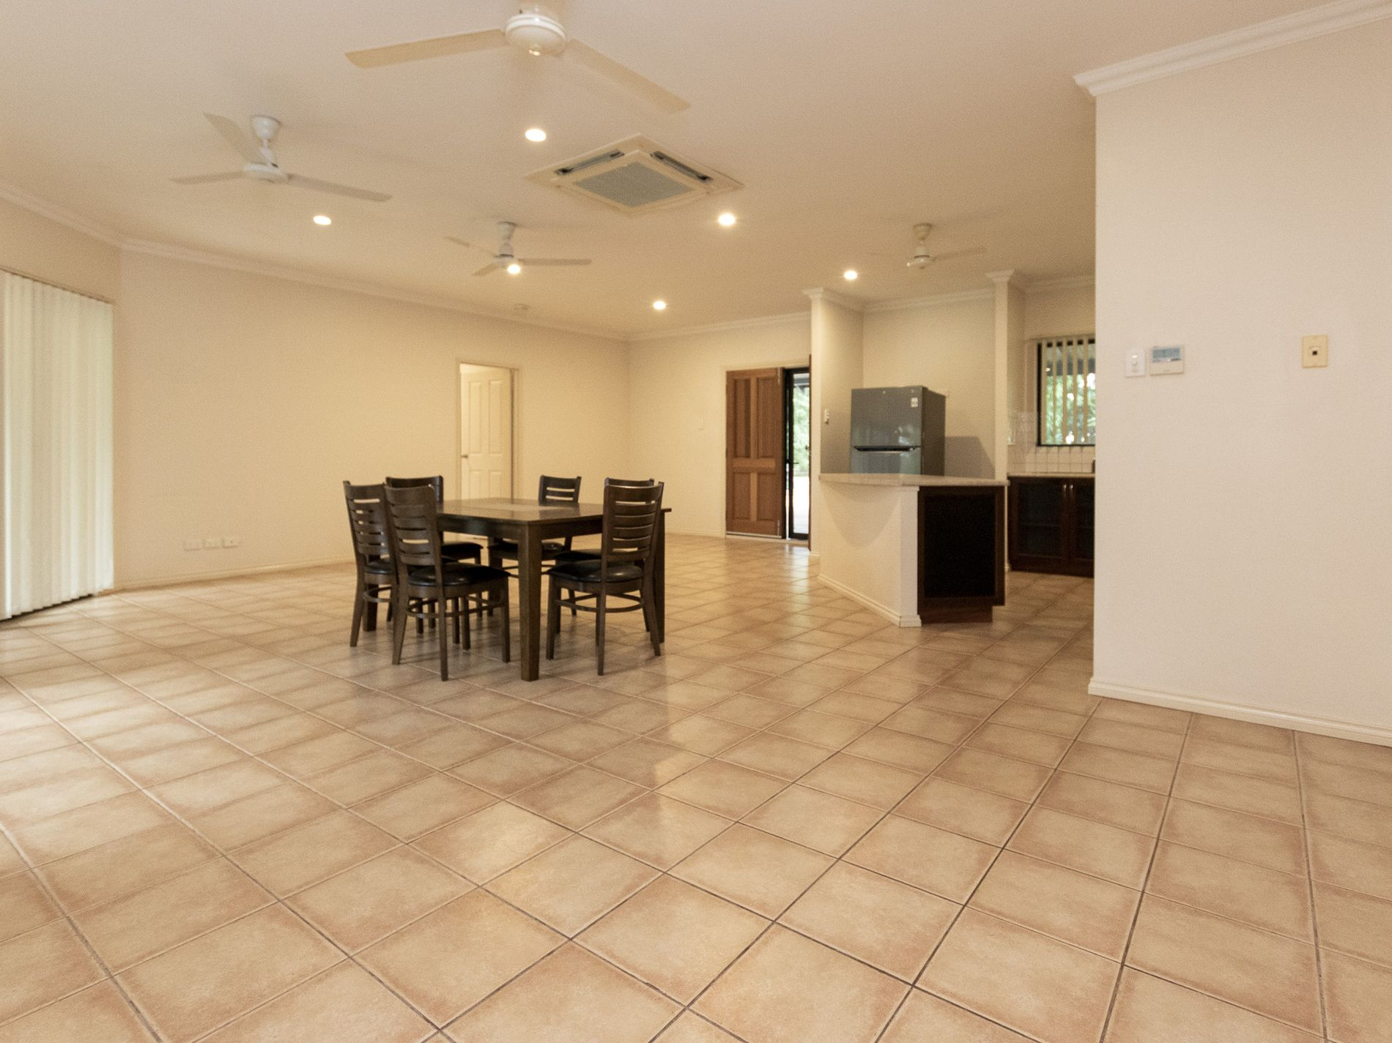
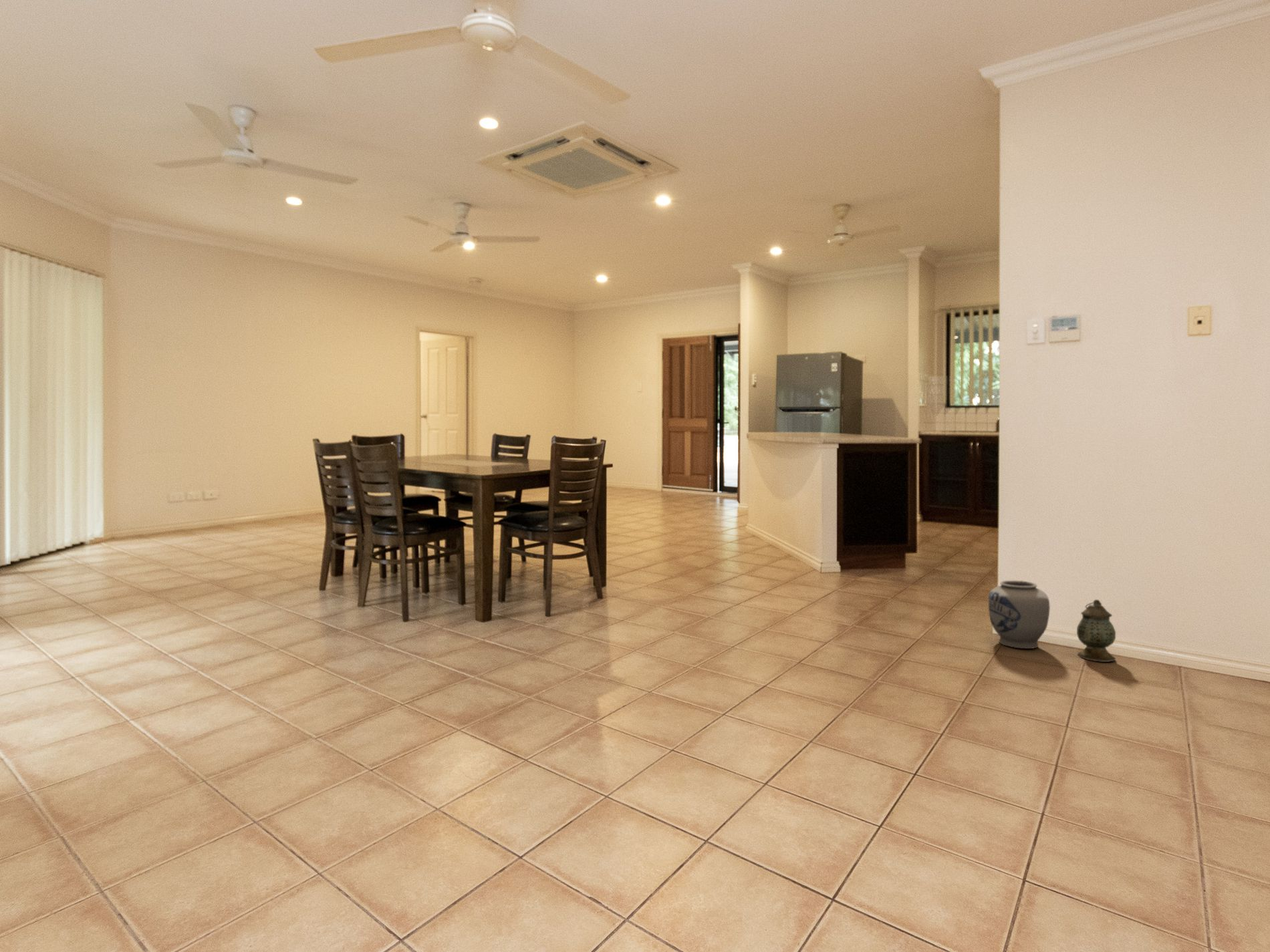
+ lantern (1096, 628)
+ vase (1018, 613)
